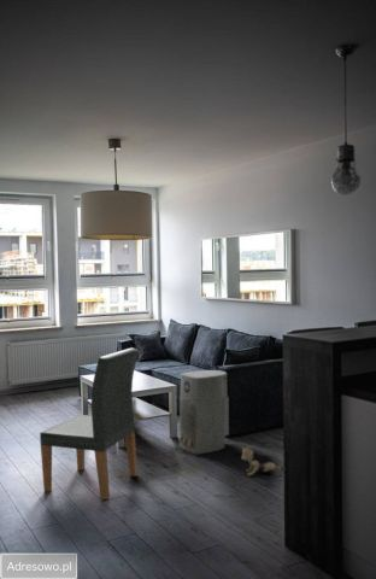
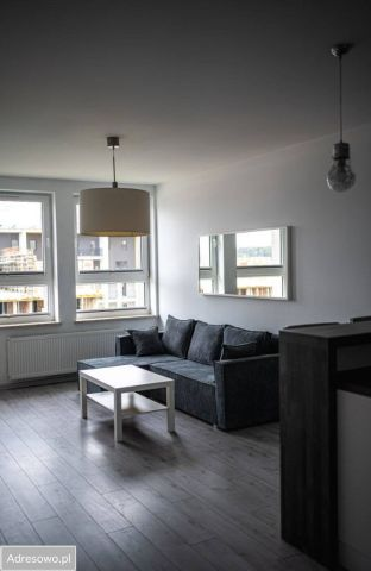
- plush toy (262, 457)
- dining chair (92, 416)
- air purifier (204, 409)
